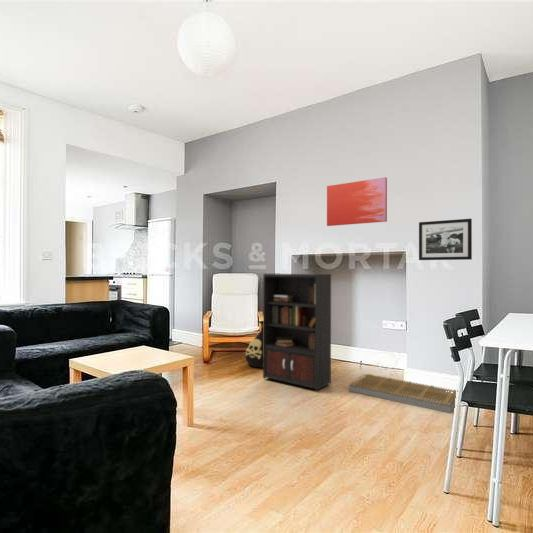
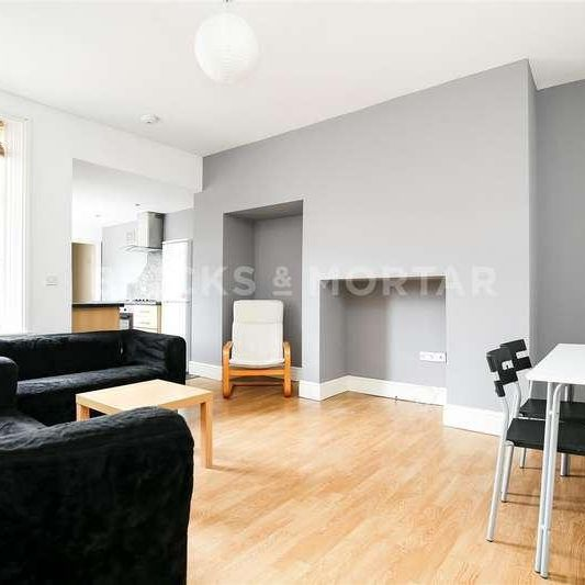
- bookcase (310, 327)
- basket (403, 389)
- wall art (355, 202)
- bag (262, 342)
- picture frame (444, 240)
